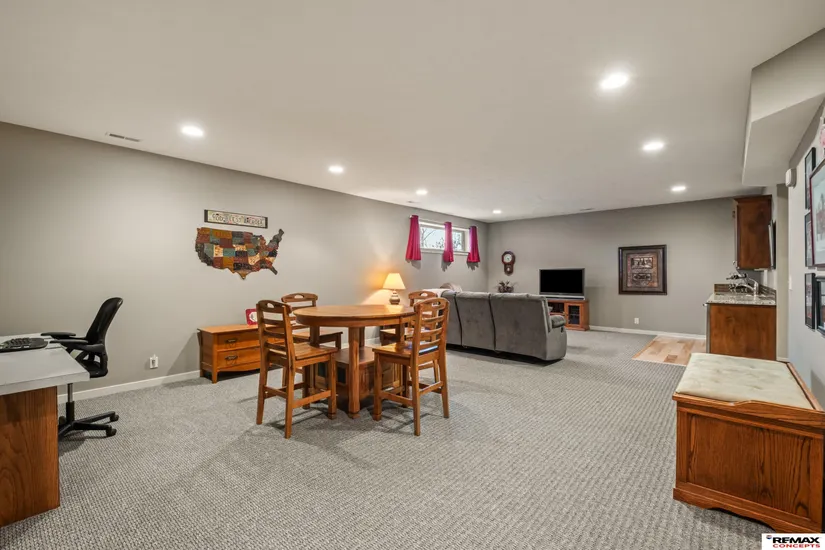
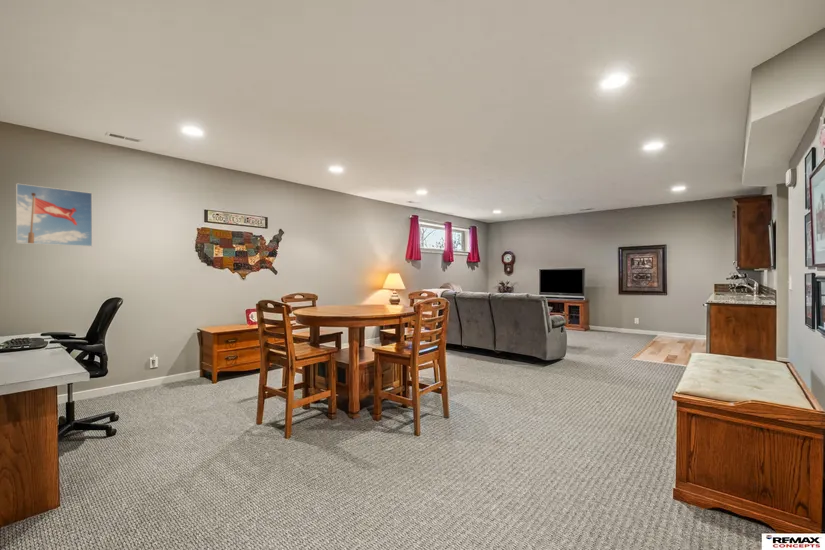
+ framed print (56, 216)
